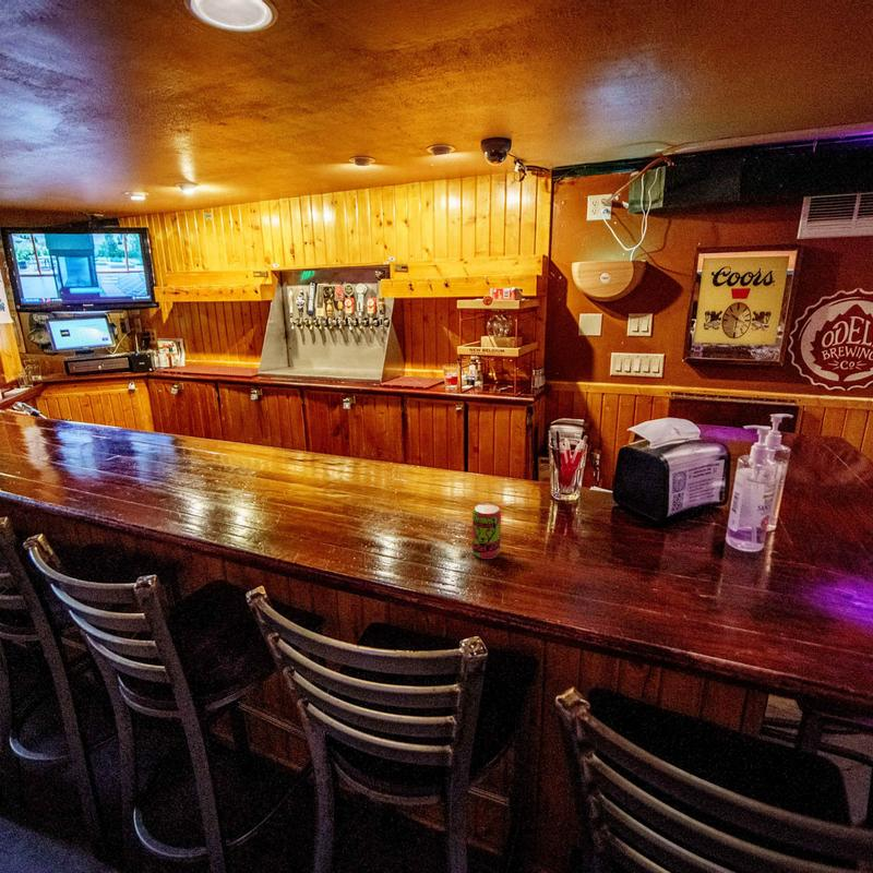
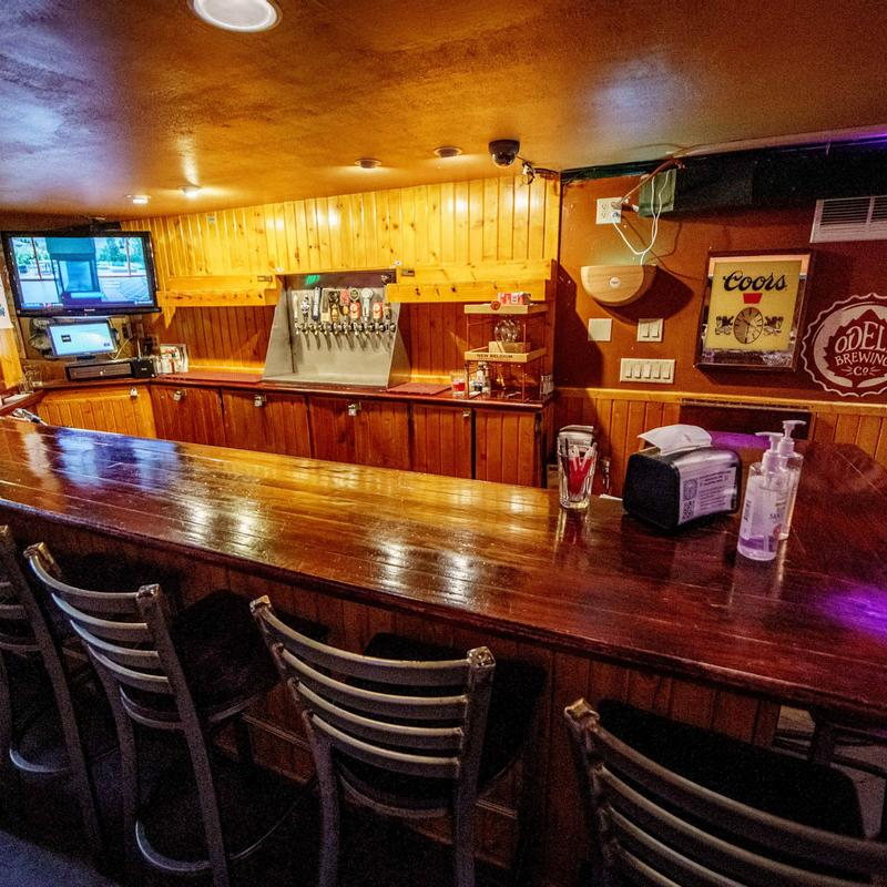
- beverage can (486, 530)
